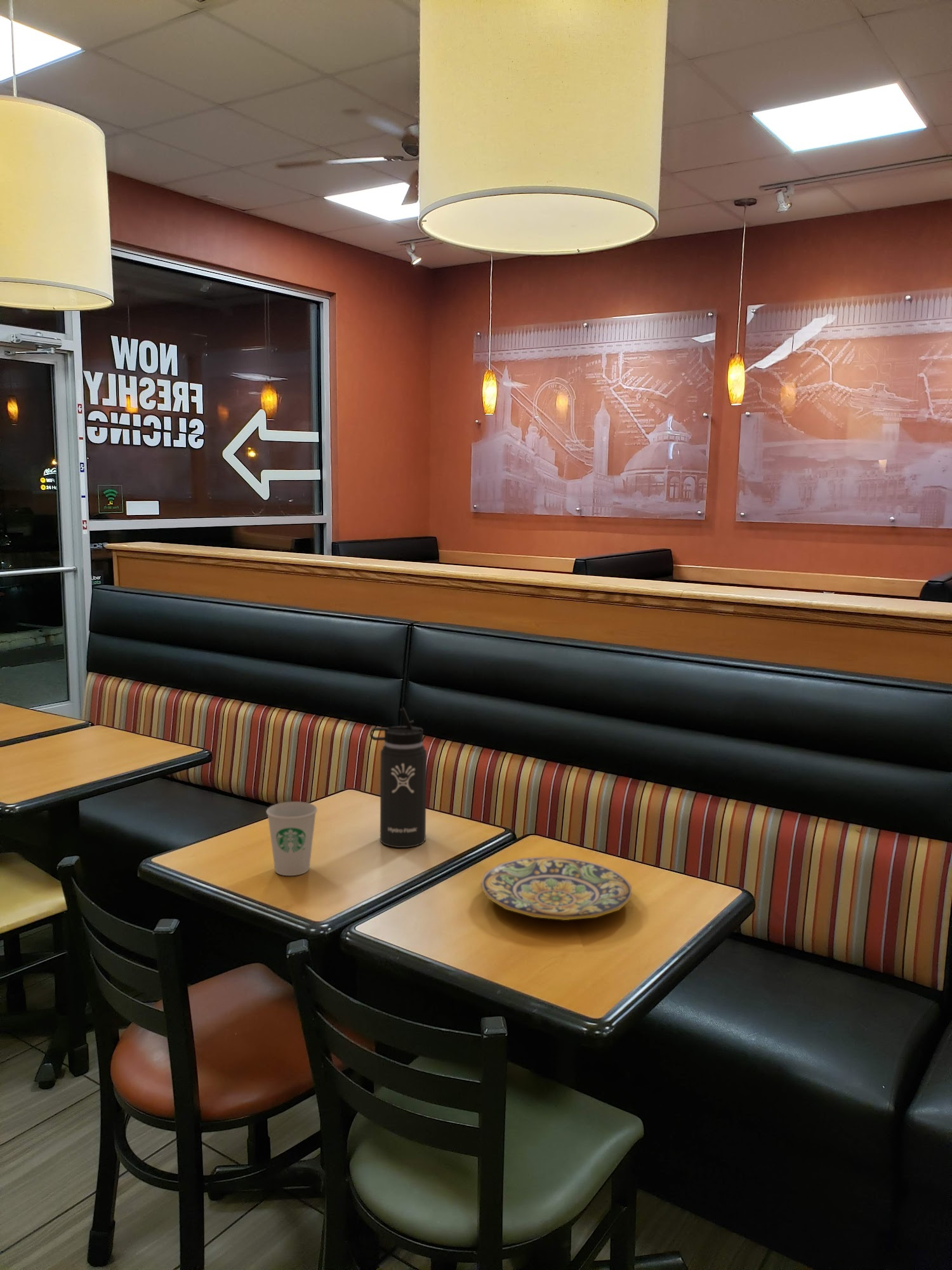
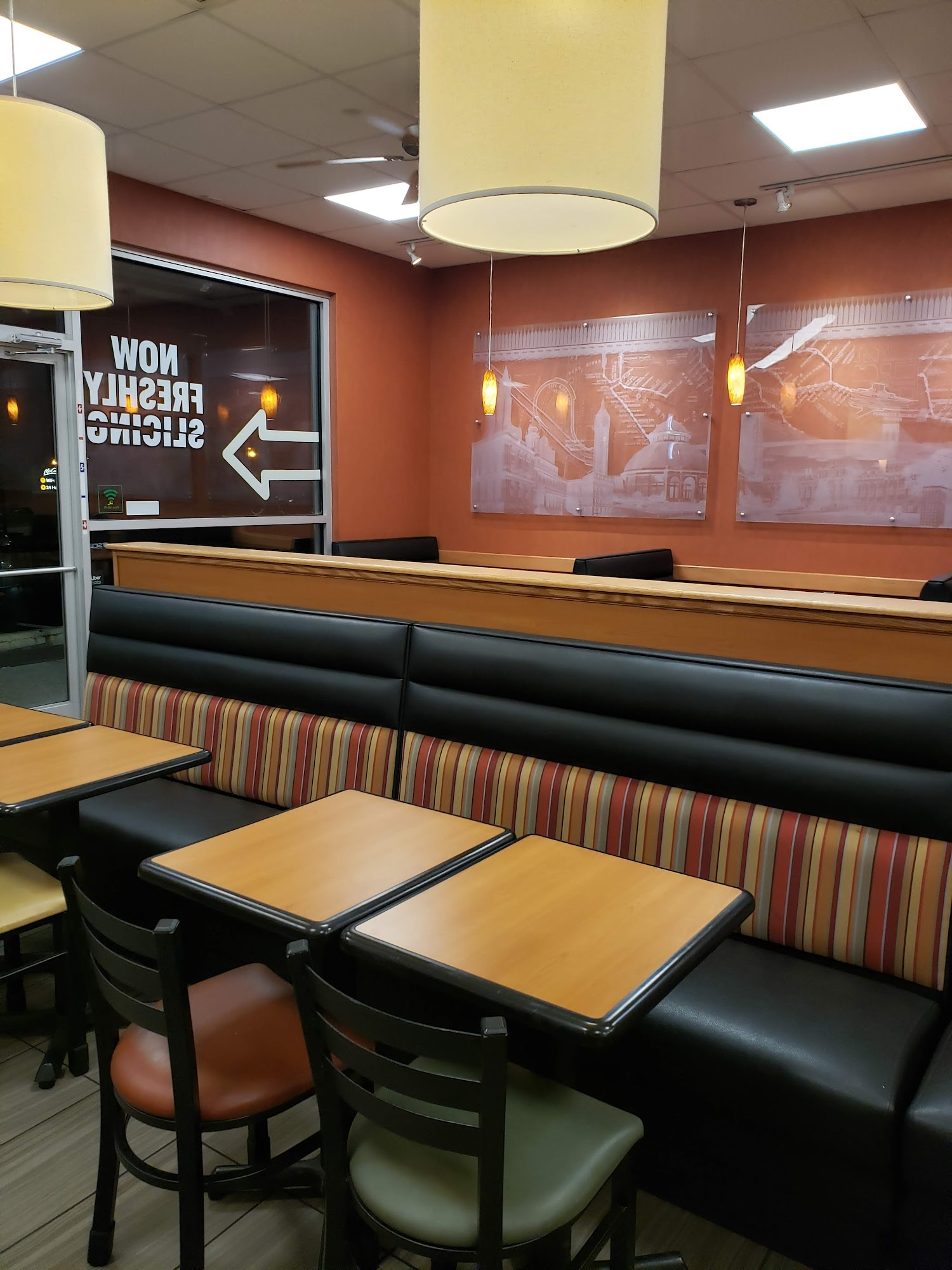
- paper cup (292, 839)
- thermos bottle (398, 774)
- plate (555, 892)
